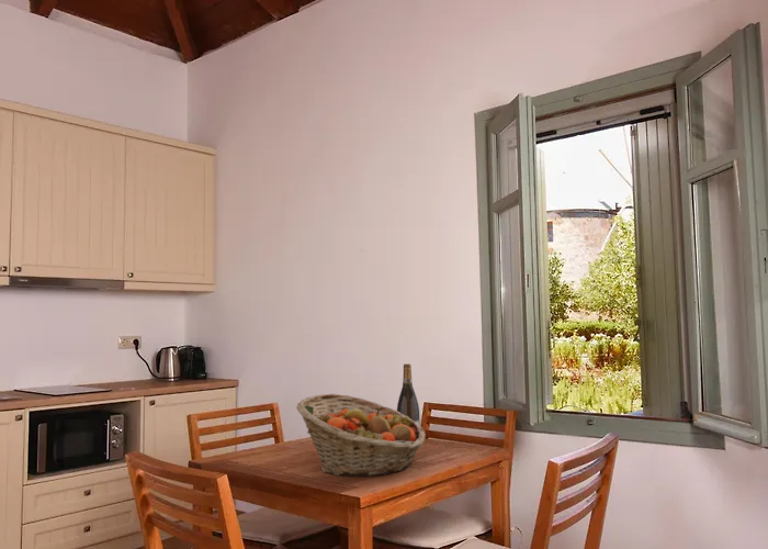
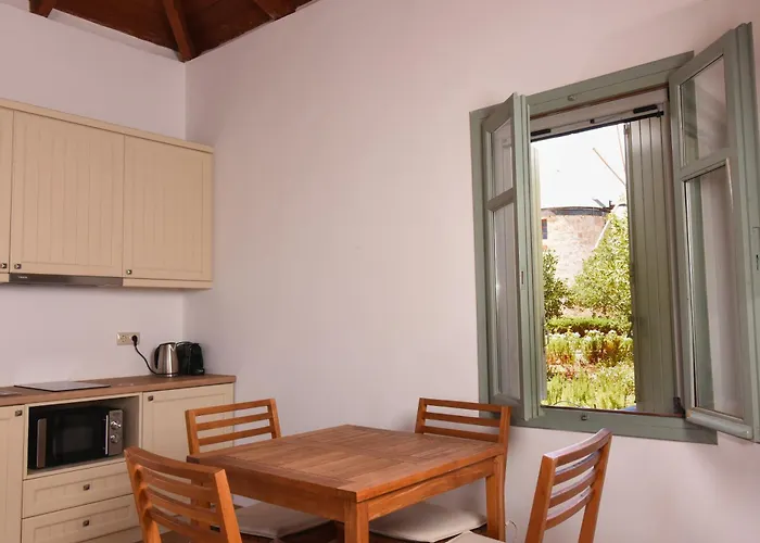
- fruit basket (362, 430)
- wine bottle (407, 404)
